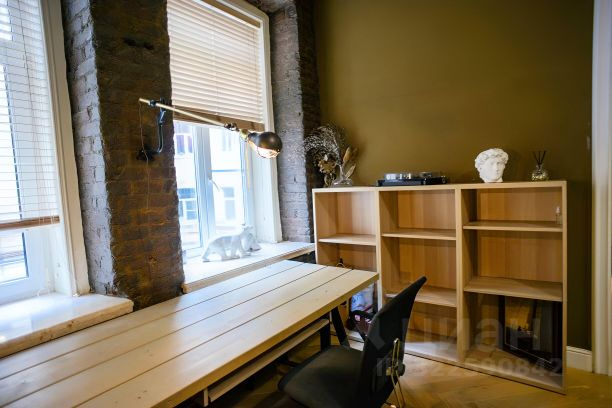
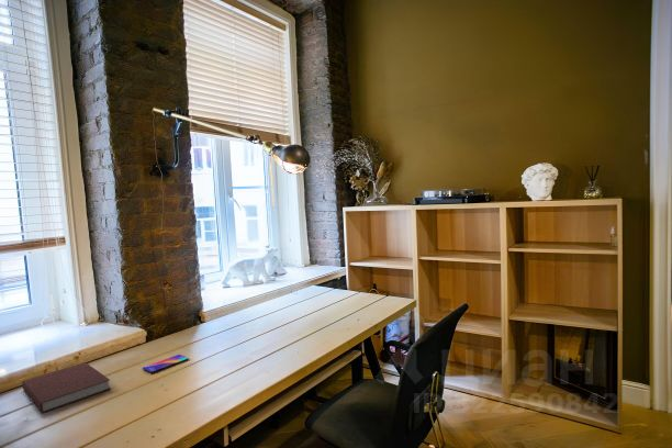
+ smartphone (166, 362)
+ notebook (66, 384)
